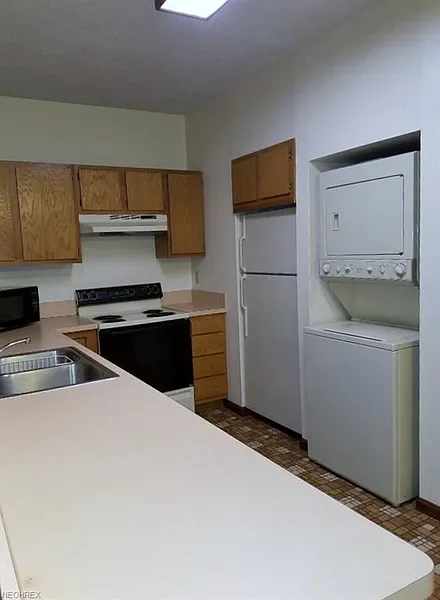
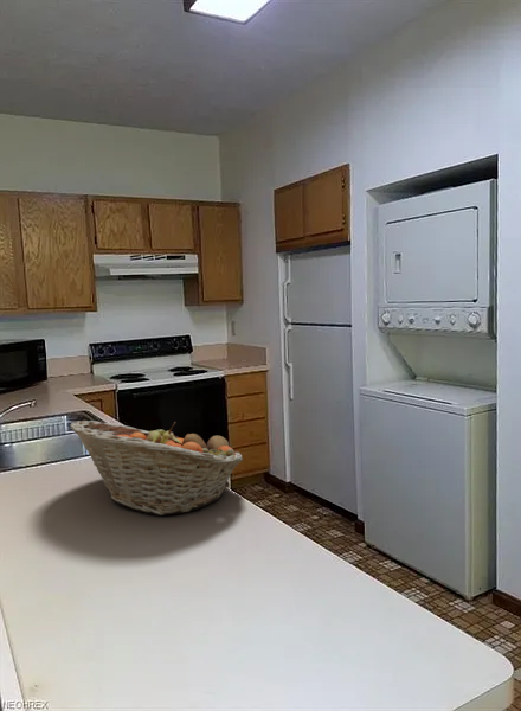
+ fruit basket (156, 455)
